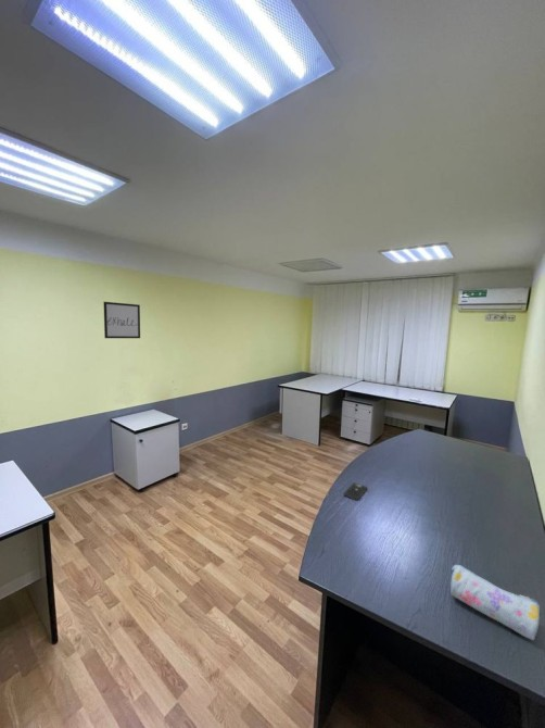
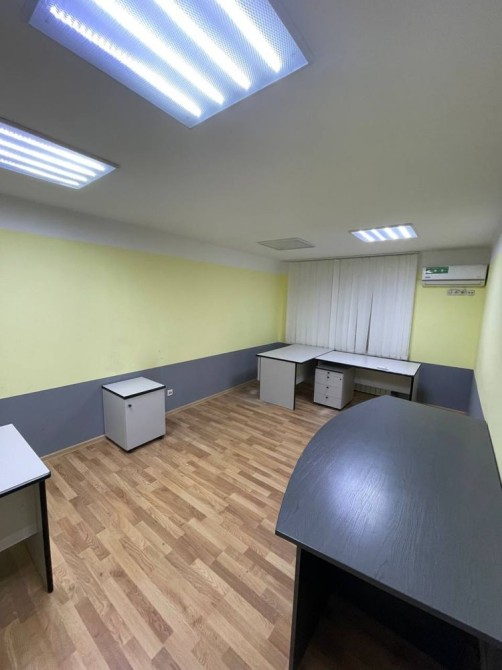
- smartphone (355, 490)
- wall art (123, 321)
- pencil case (492, 599)
